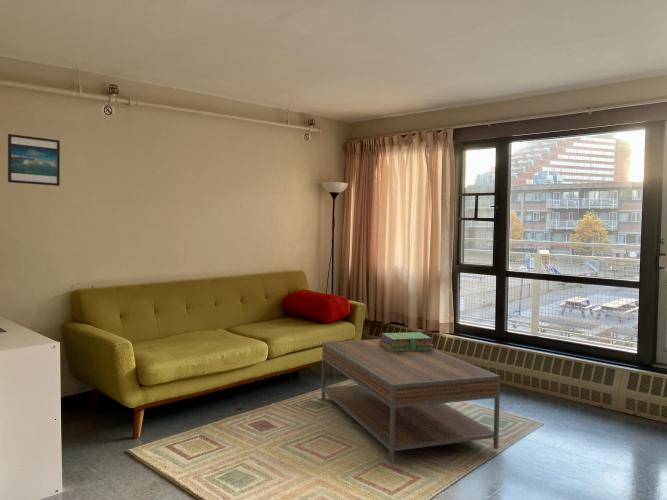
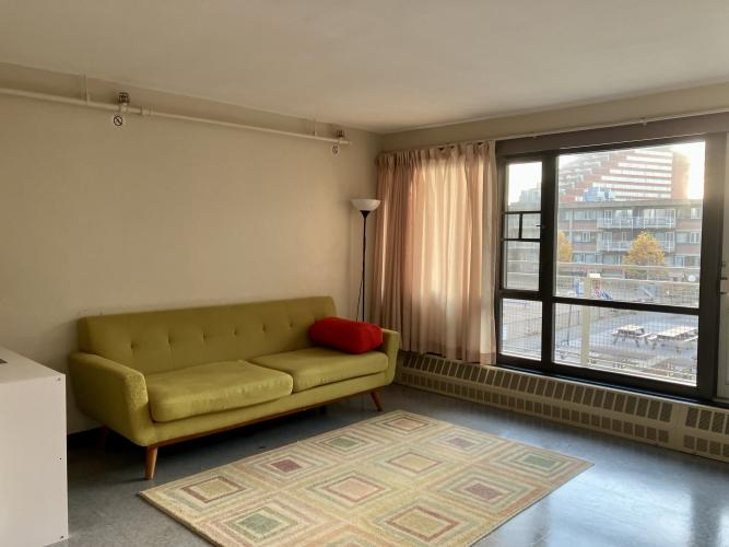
- stack of books (406, 340)
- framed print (34, 160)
- coffee table (402, 388)
